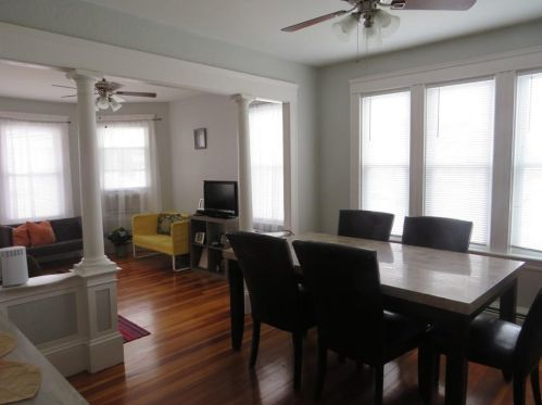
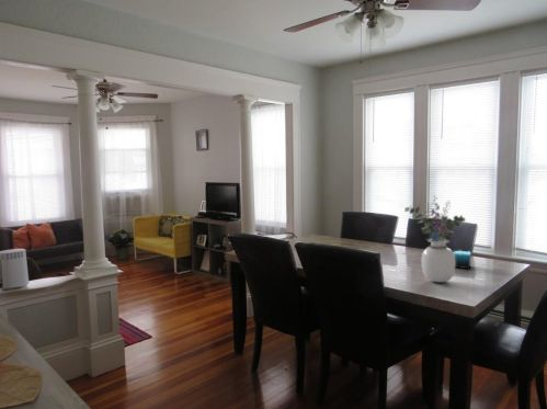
+ bouquet (432, 238)
+ candle (461, 255)
